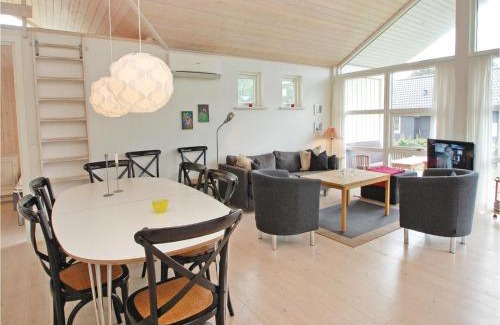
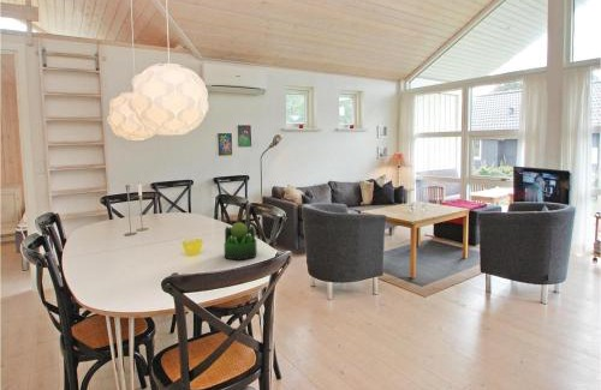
+ plant (240, 238)
